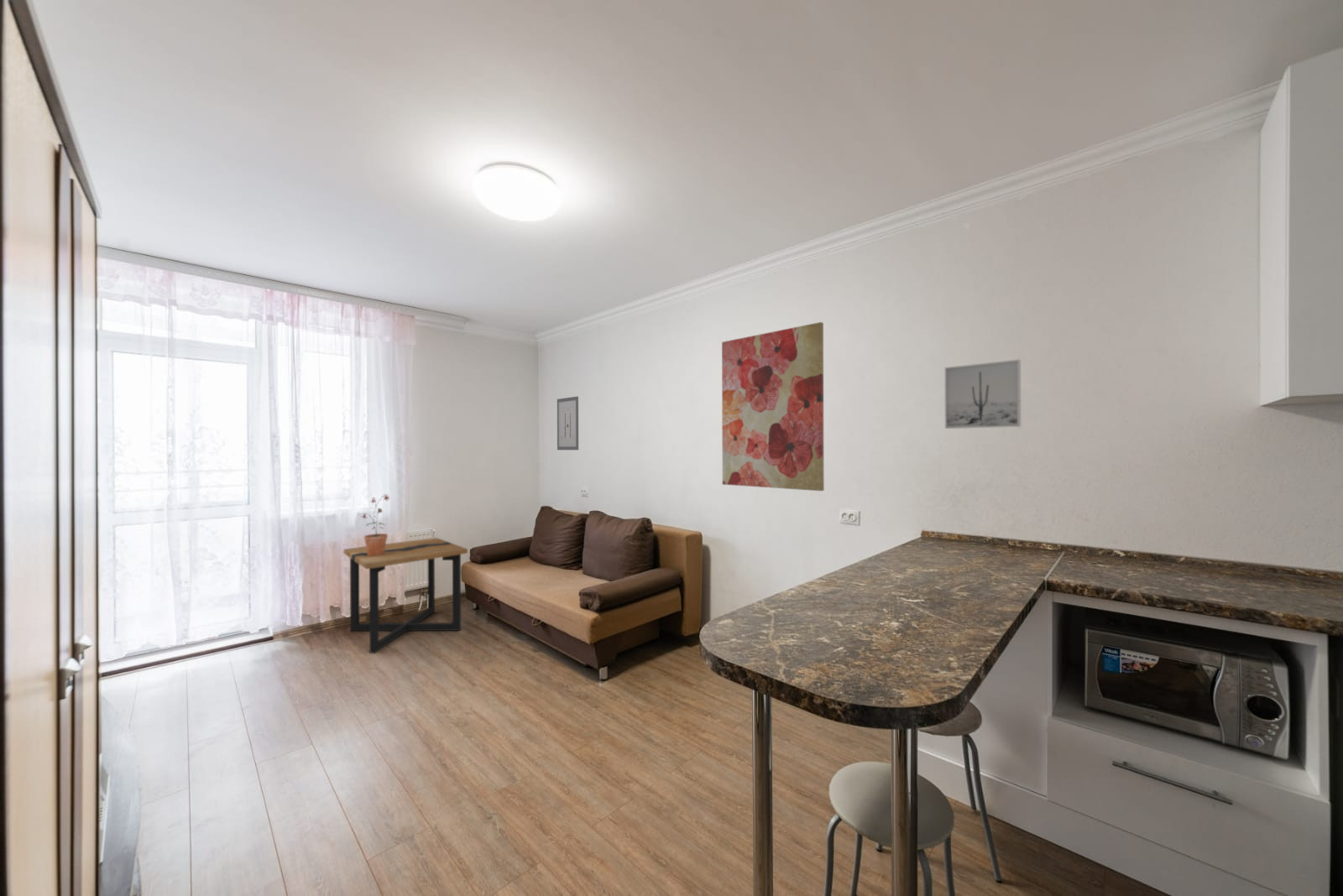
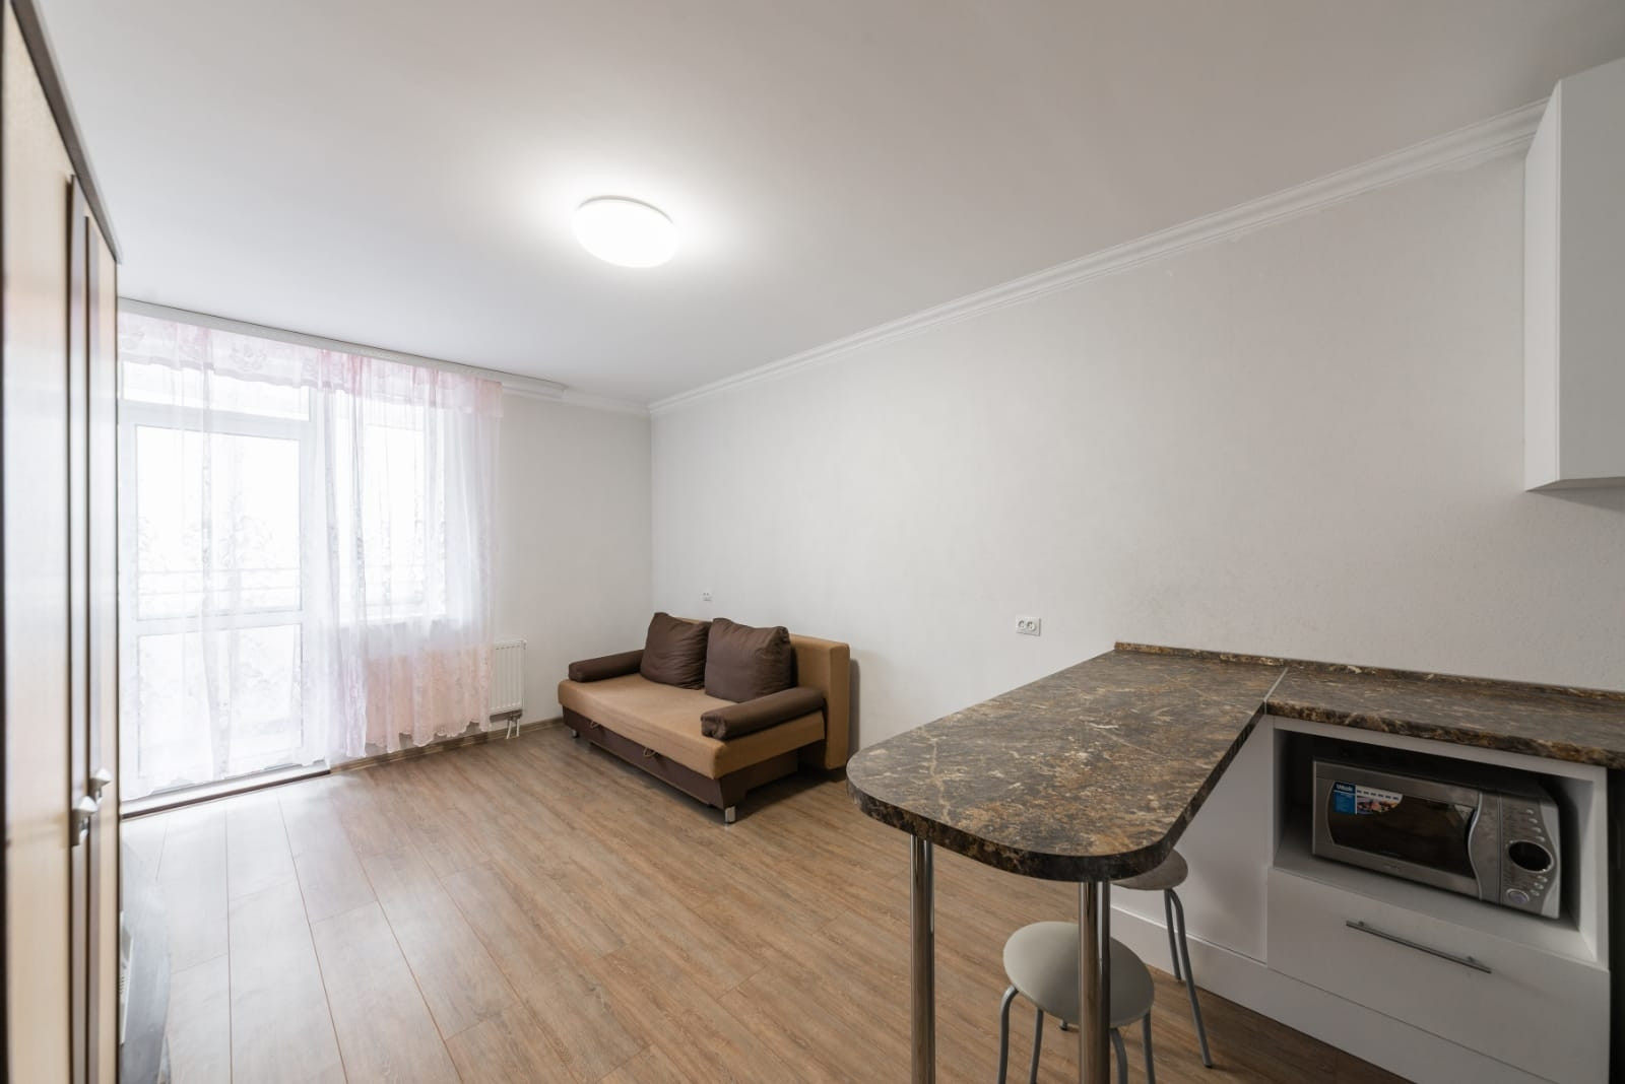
- potted plant (374, 524)
- wall art (768, 410)
- wall art (981, 395)
- wall art (567, 424)
- side table (428, 589)
